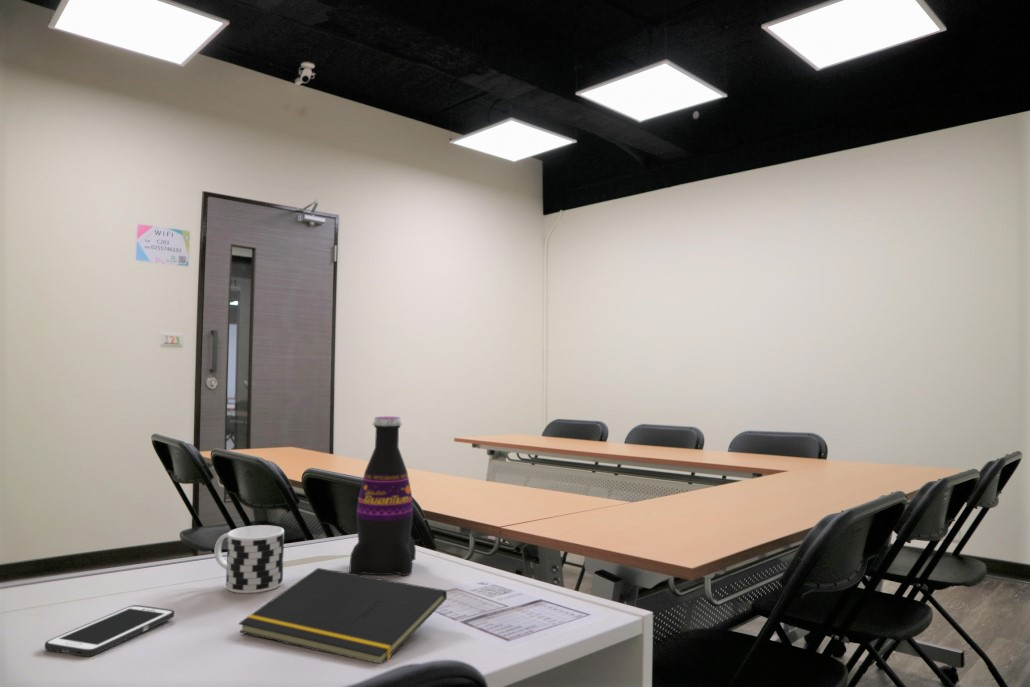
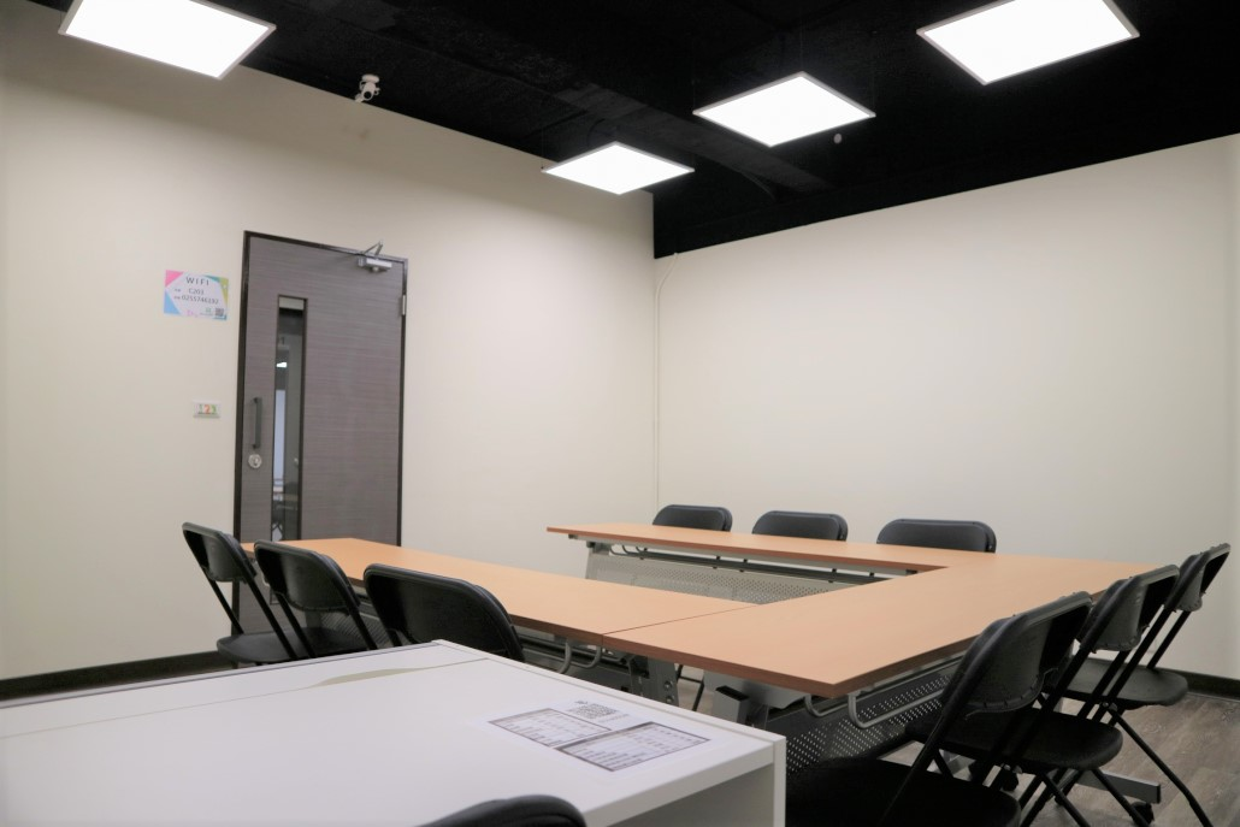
- cell phone (113, 629)
- beverage bottle (385, 492)
- notepad (346, 610)
- cup (247, 557)
